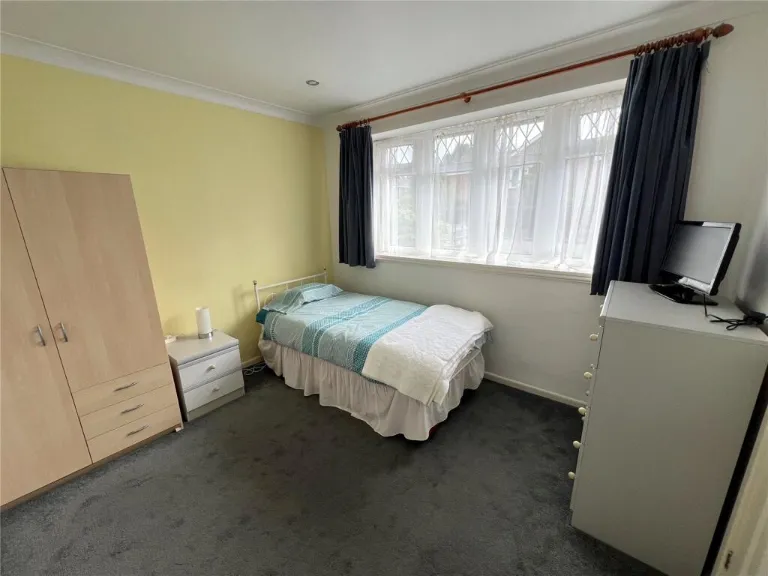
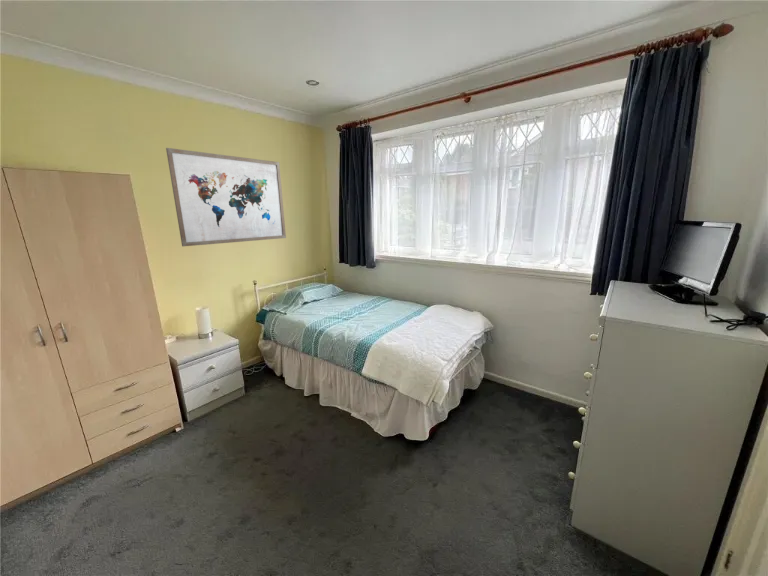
+ wall art (235, 200)
